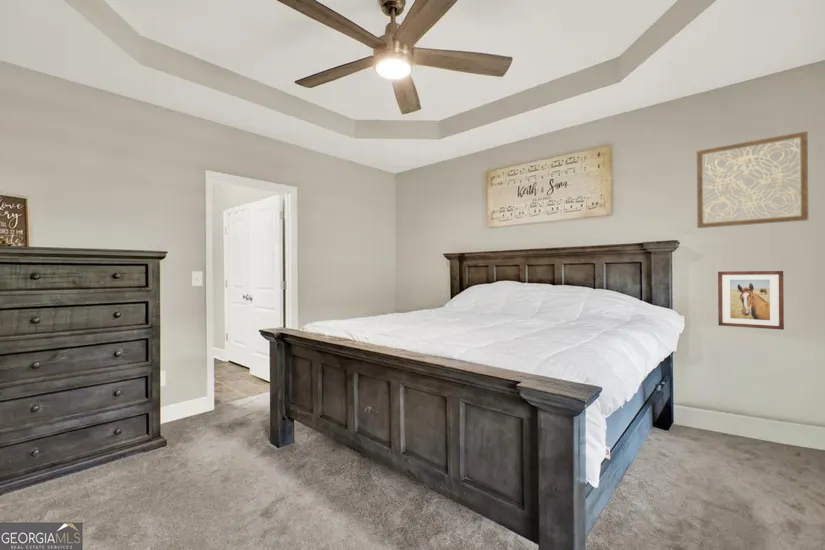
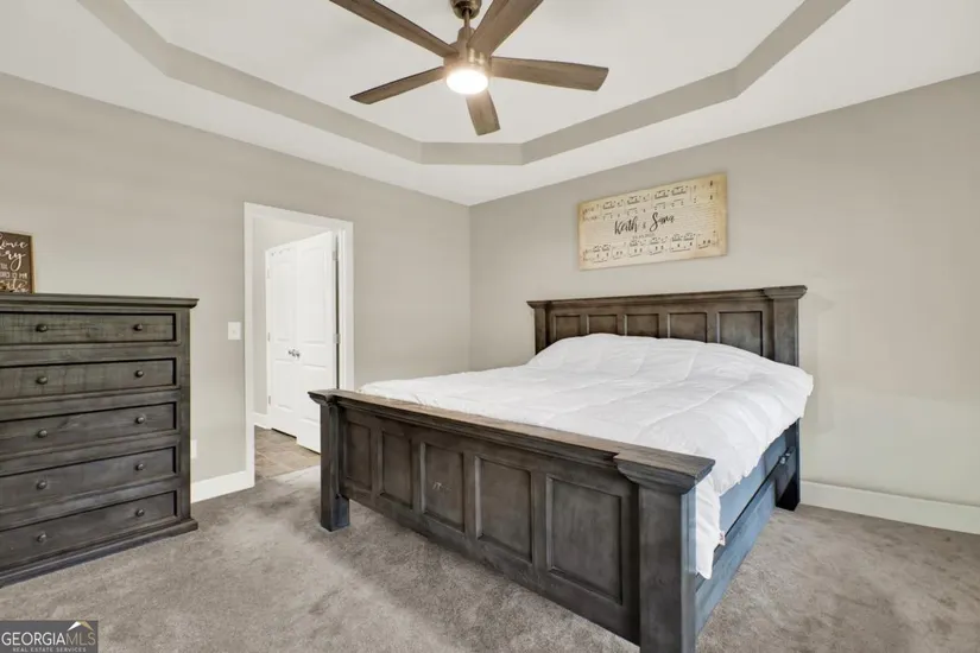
- wall art (748, 186)
- wall art (749, 299)
